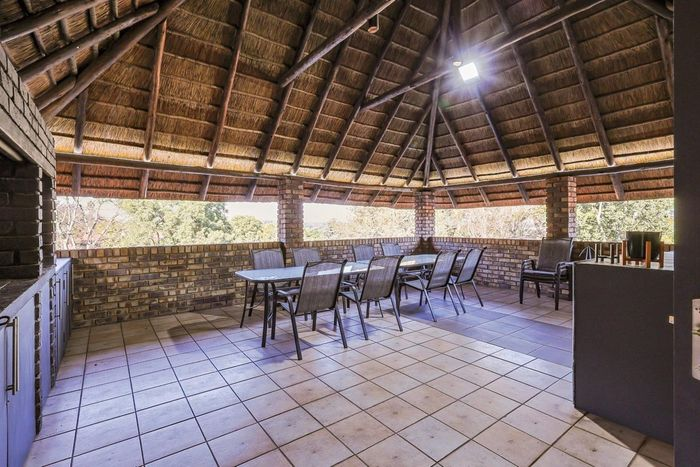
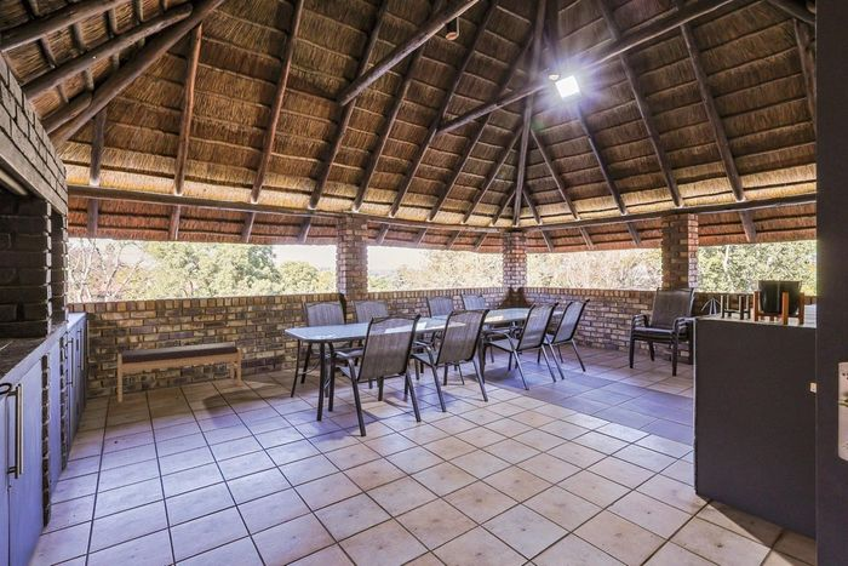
+ bench (182, 365)
